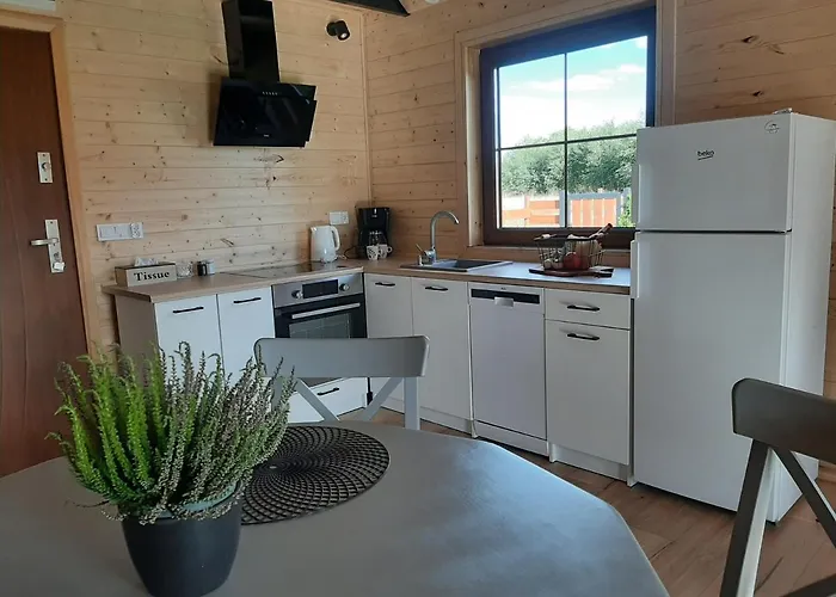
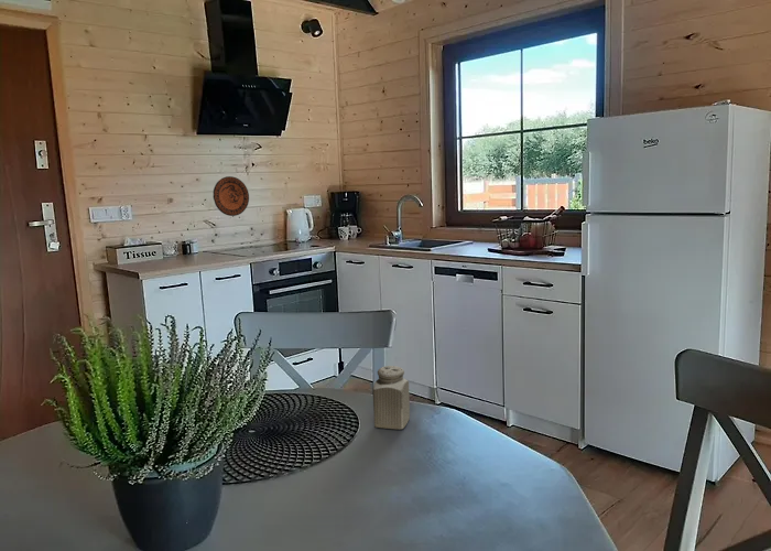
+ salt shaker (391, 396)
+ decorative plate (230, 196)
